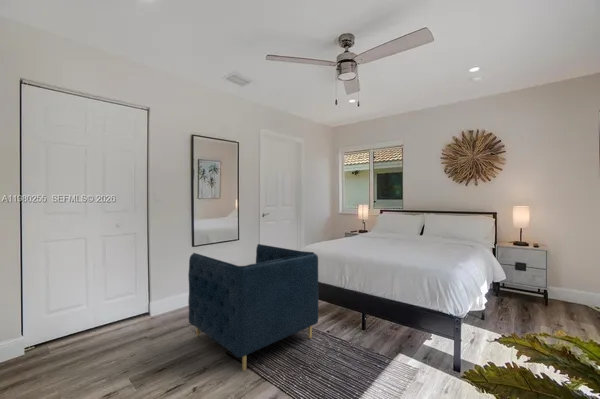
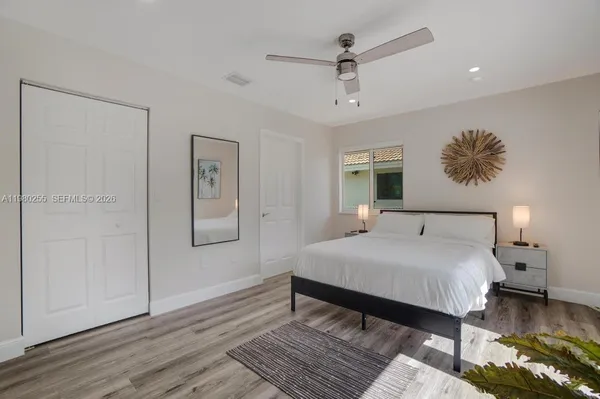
- chair (253, 294)
